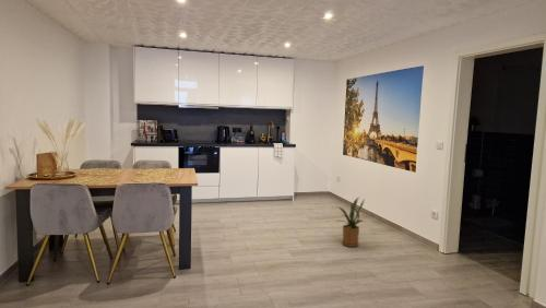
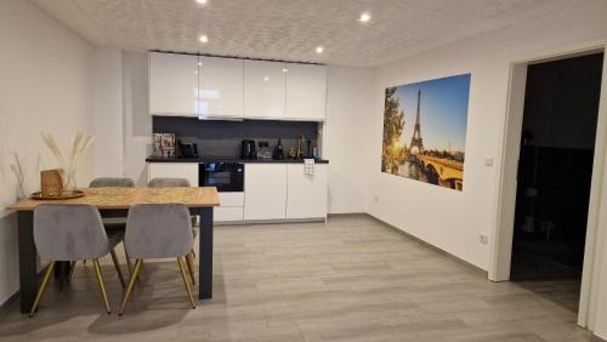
- house plant (348, 221)
